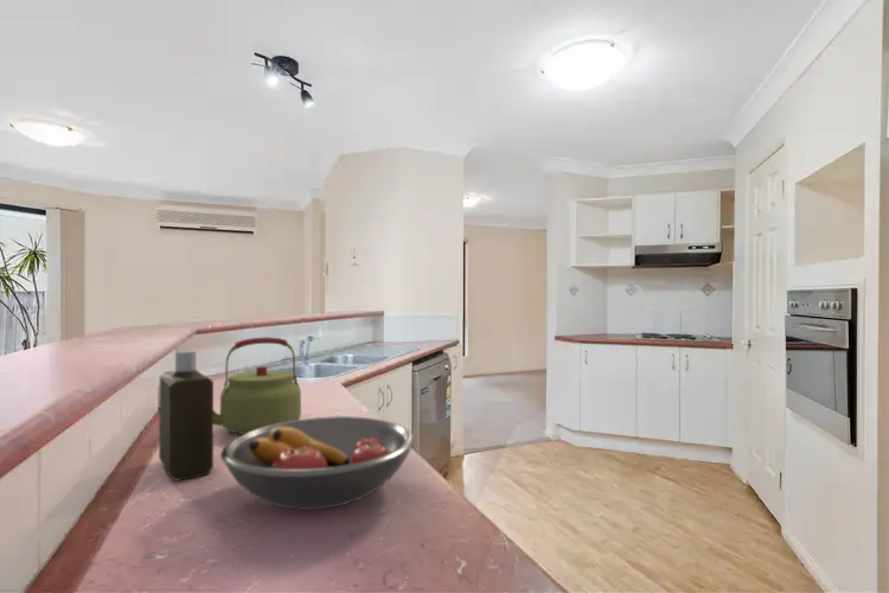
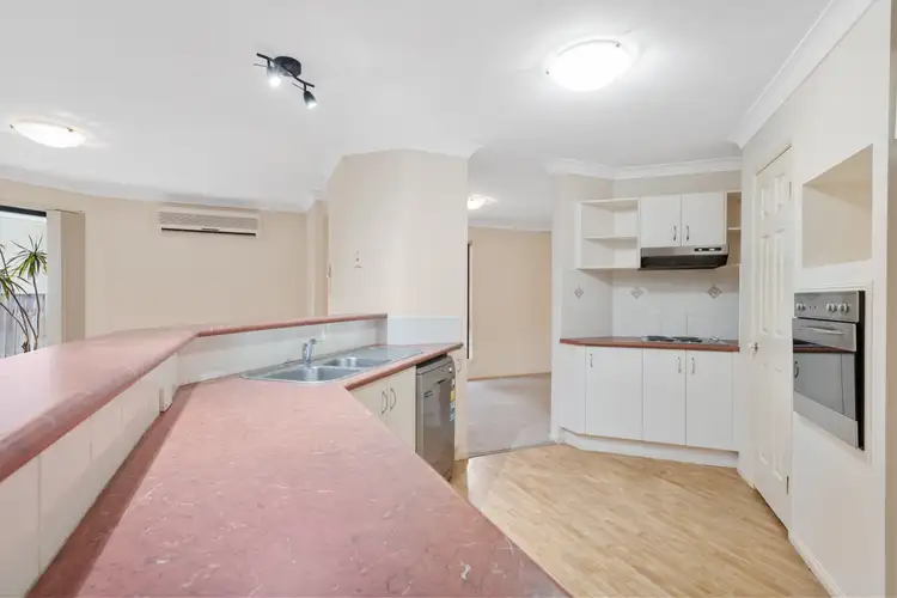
- kettle (249, 382)
- bottle (185, 409)
- fruit bowl (322, 458)
